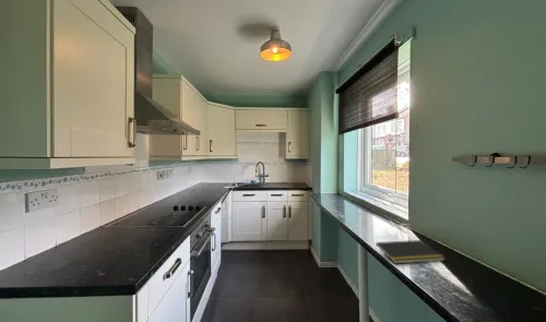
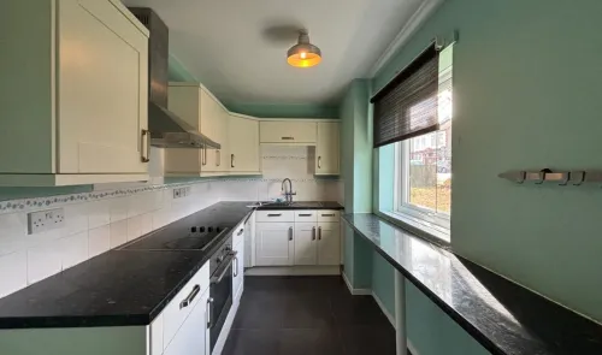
- notepad (408, 251)
